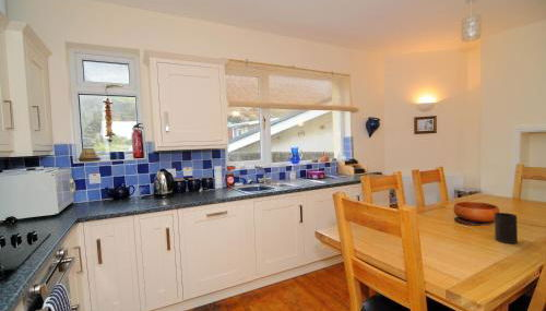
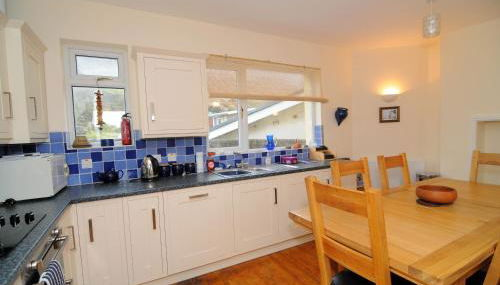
- cup (506, 227)
